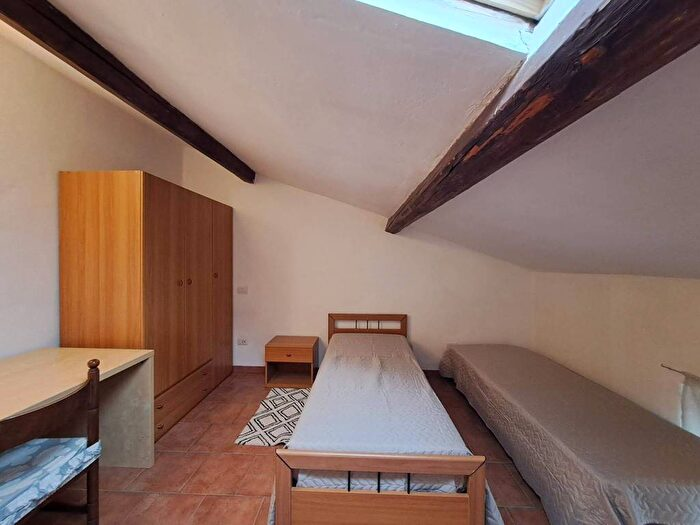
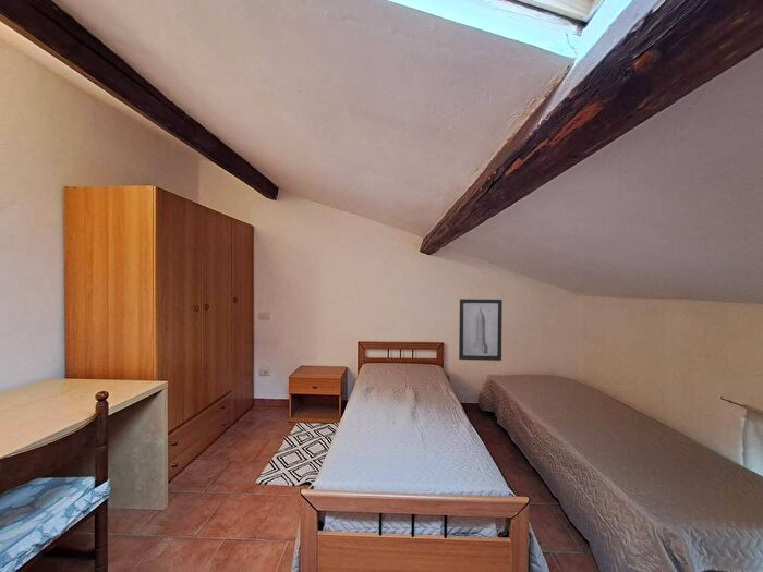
+ wall art (480, 329)
